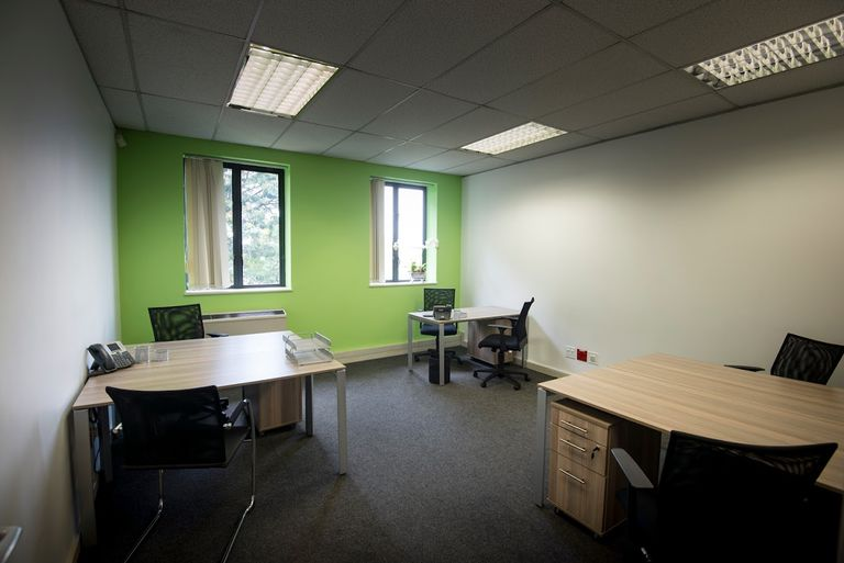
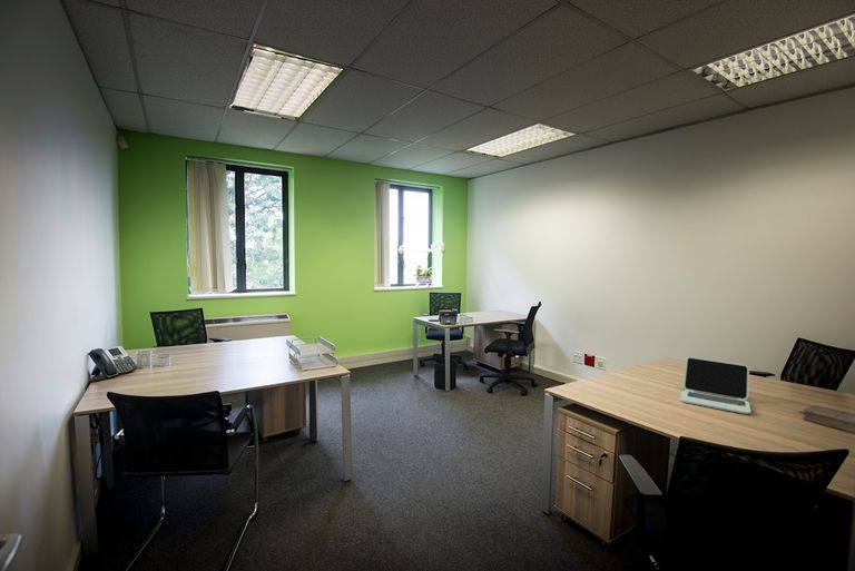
+ book (827, 416)
+ laptop (715, 382)
